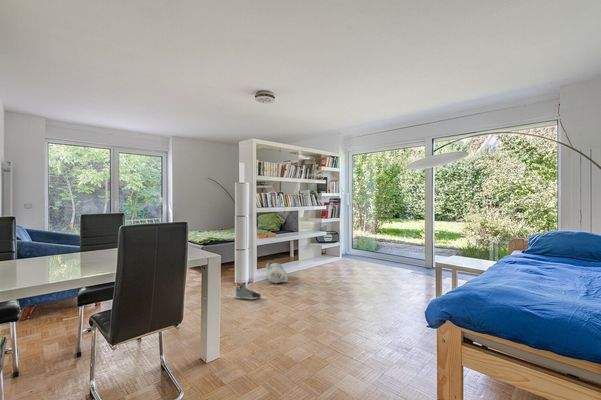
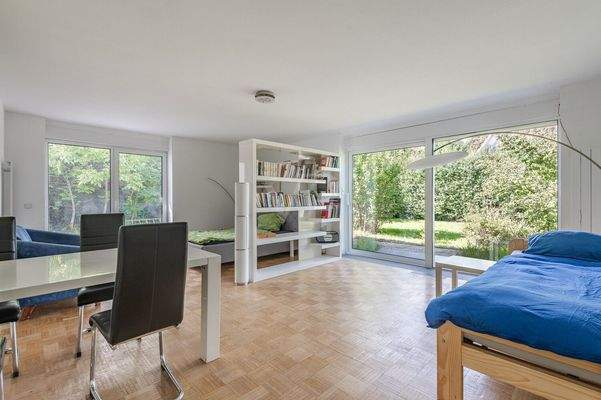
- sneaker (247, 290)
- plush toy (277, 272)
